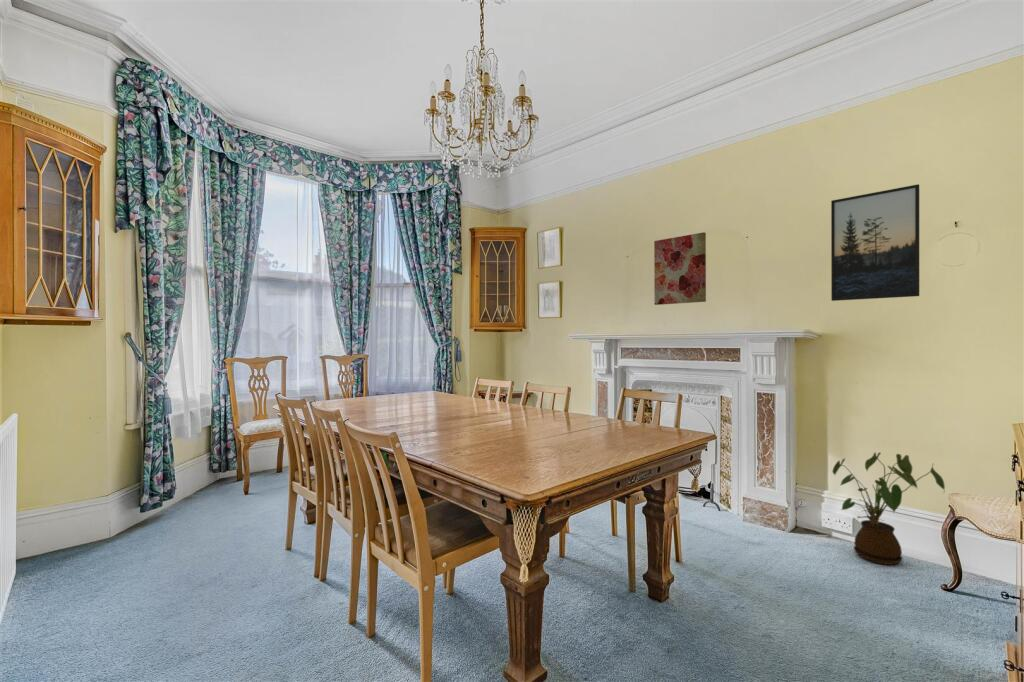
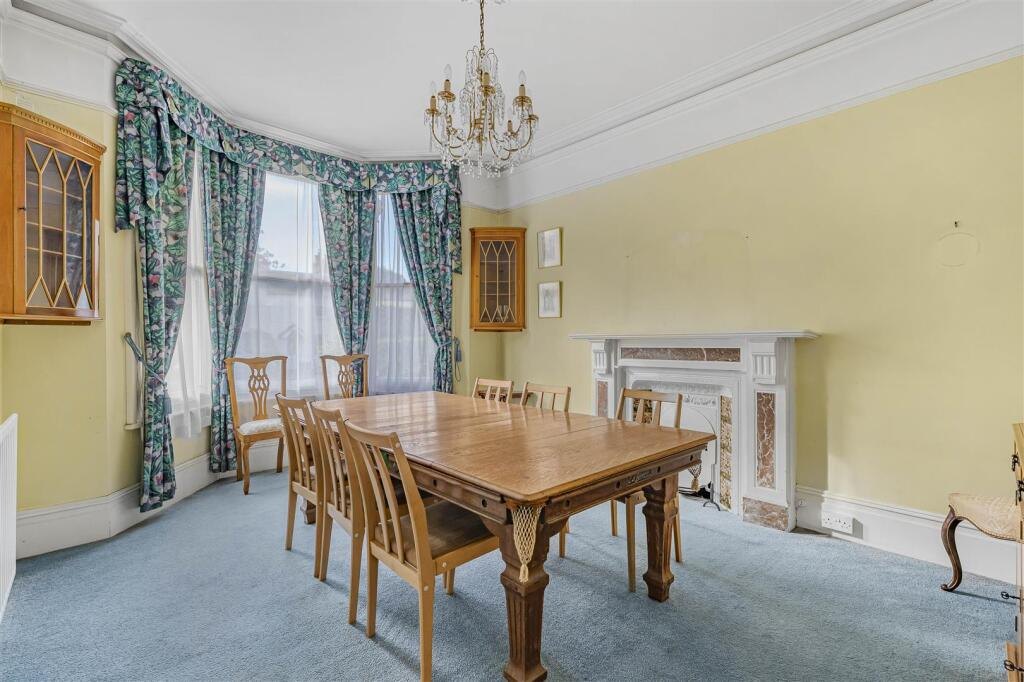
- house plant (883, 508)
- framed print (873, 245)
- wall art (679, 270)
